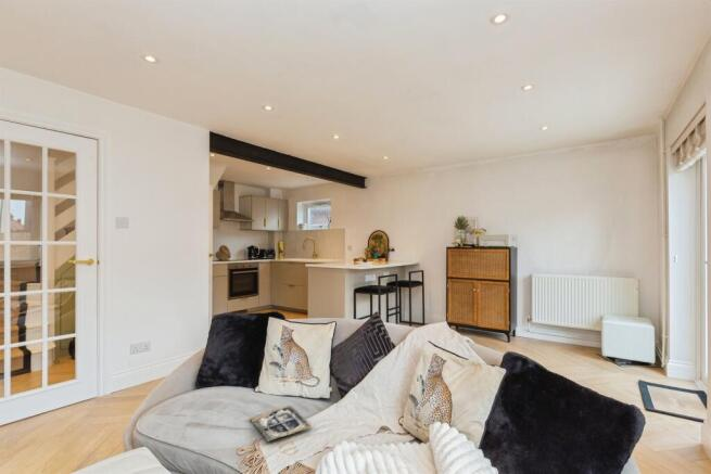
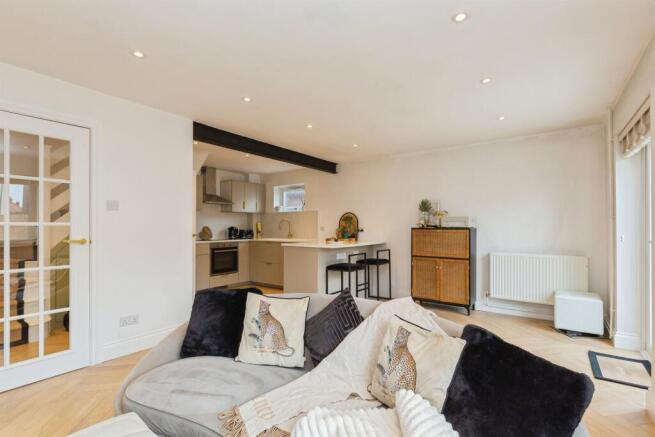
- magazine (279, 422)
